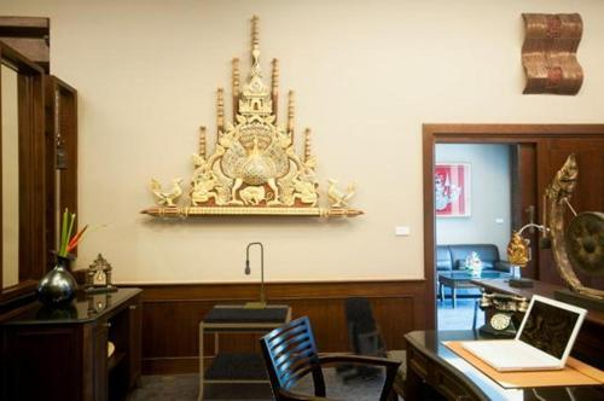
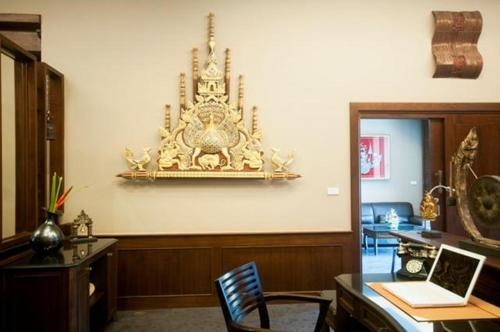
- nightstand (249, 353)
- backpack (361, 336)
- table lamp (249, 273)
